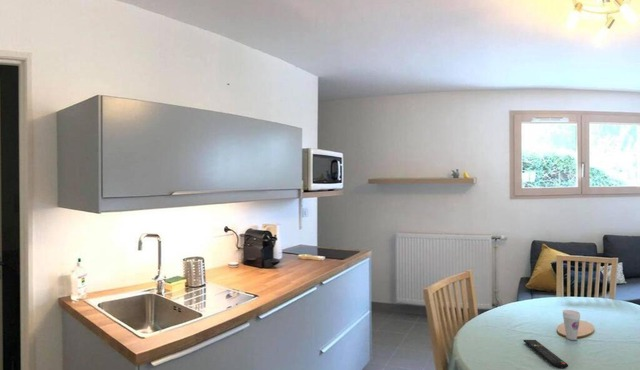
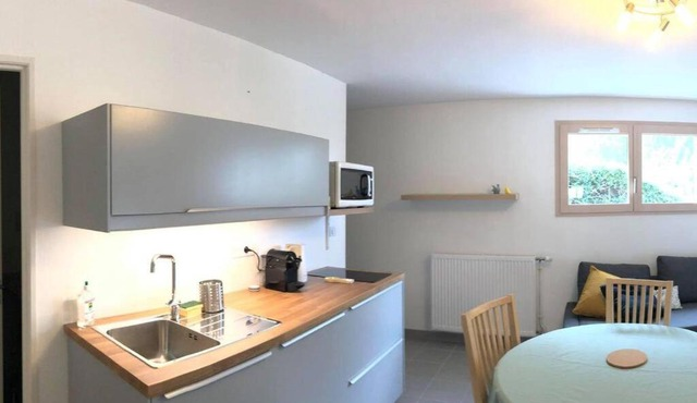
- remote control (544, 353)
- cup (571, 325)
